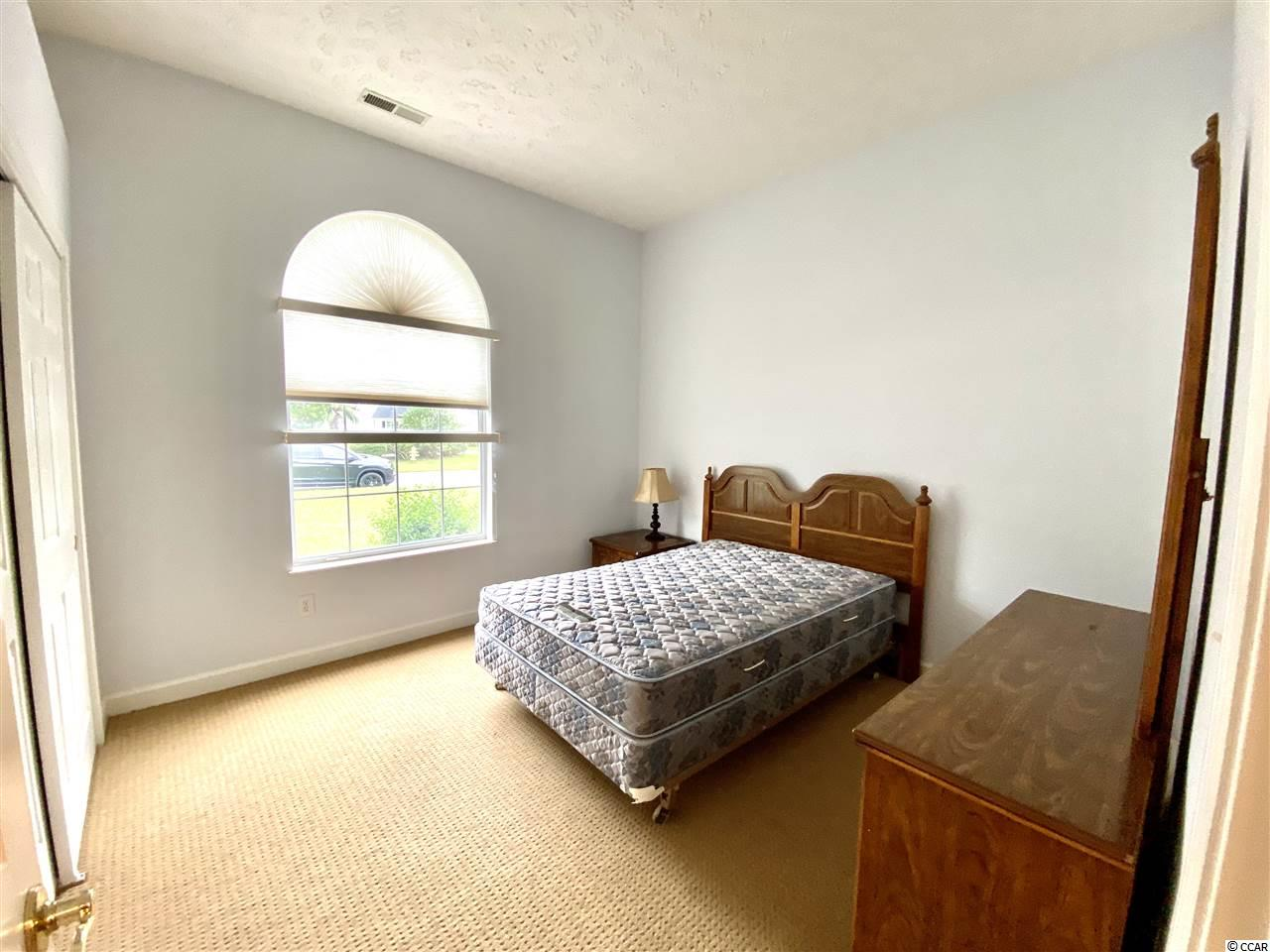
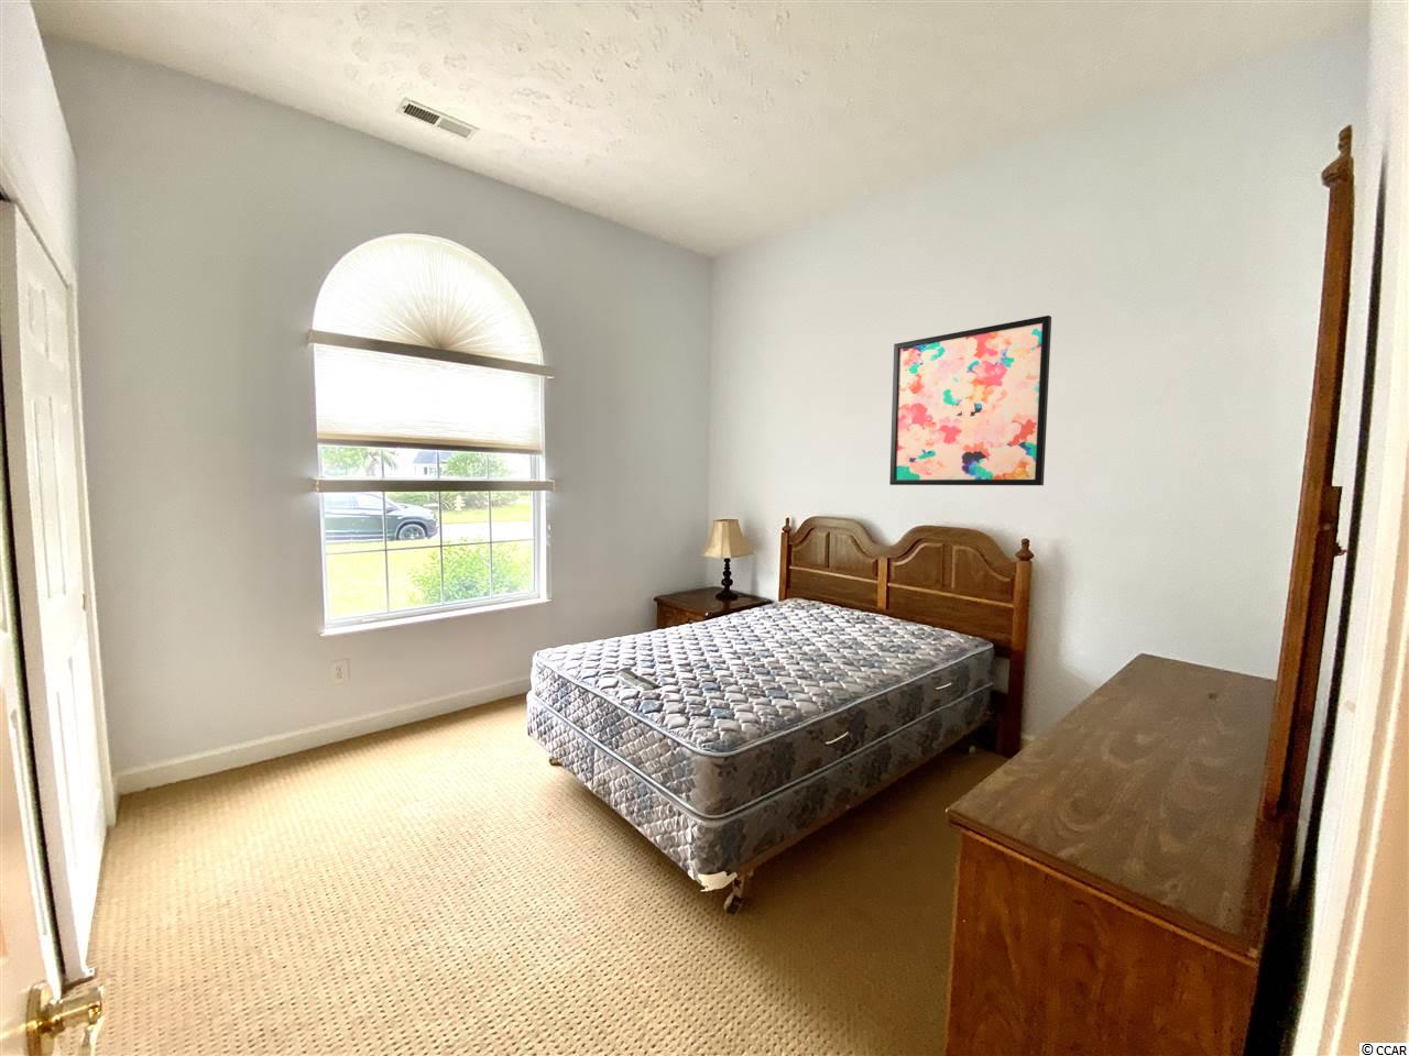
+ wall art (962, 408)
